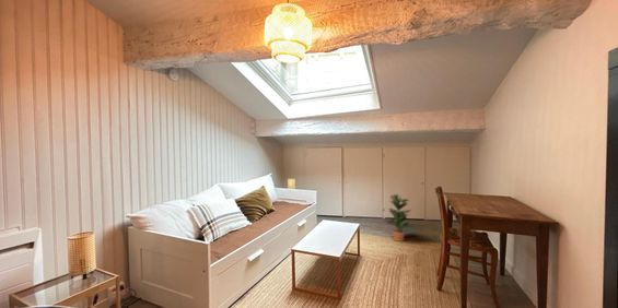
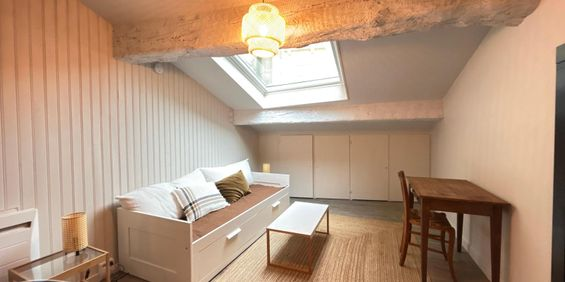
- potted plant (398, 216)
